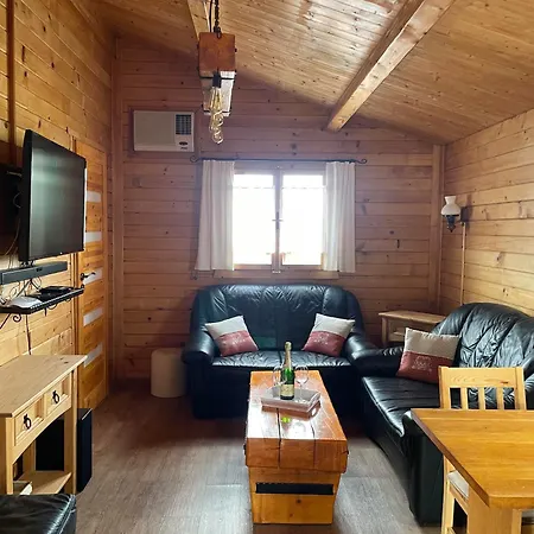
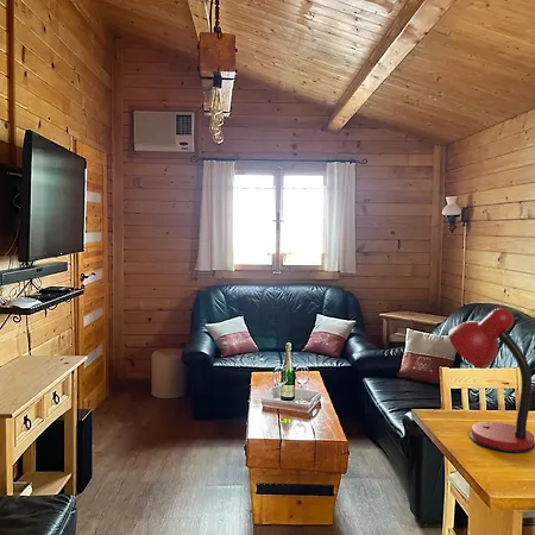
+ desk lamp (486, 366)
